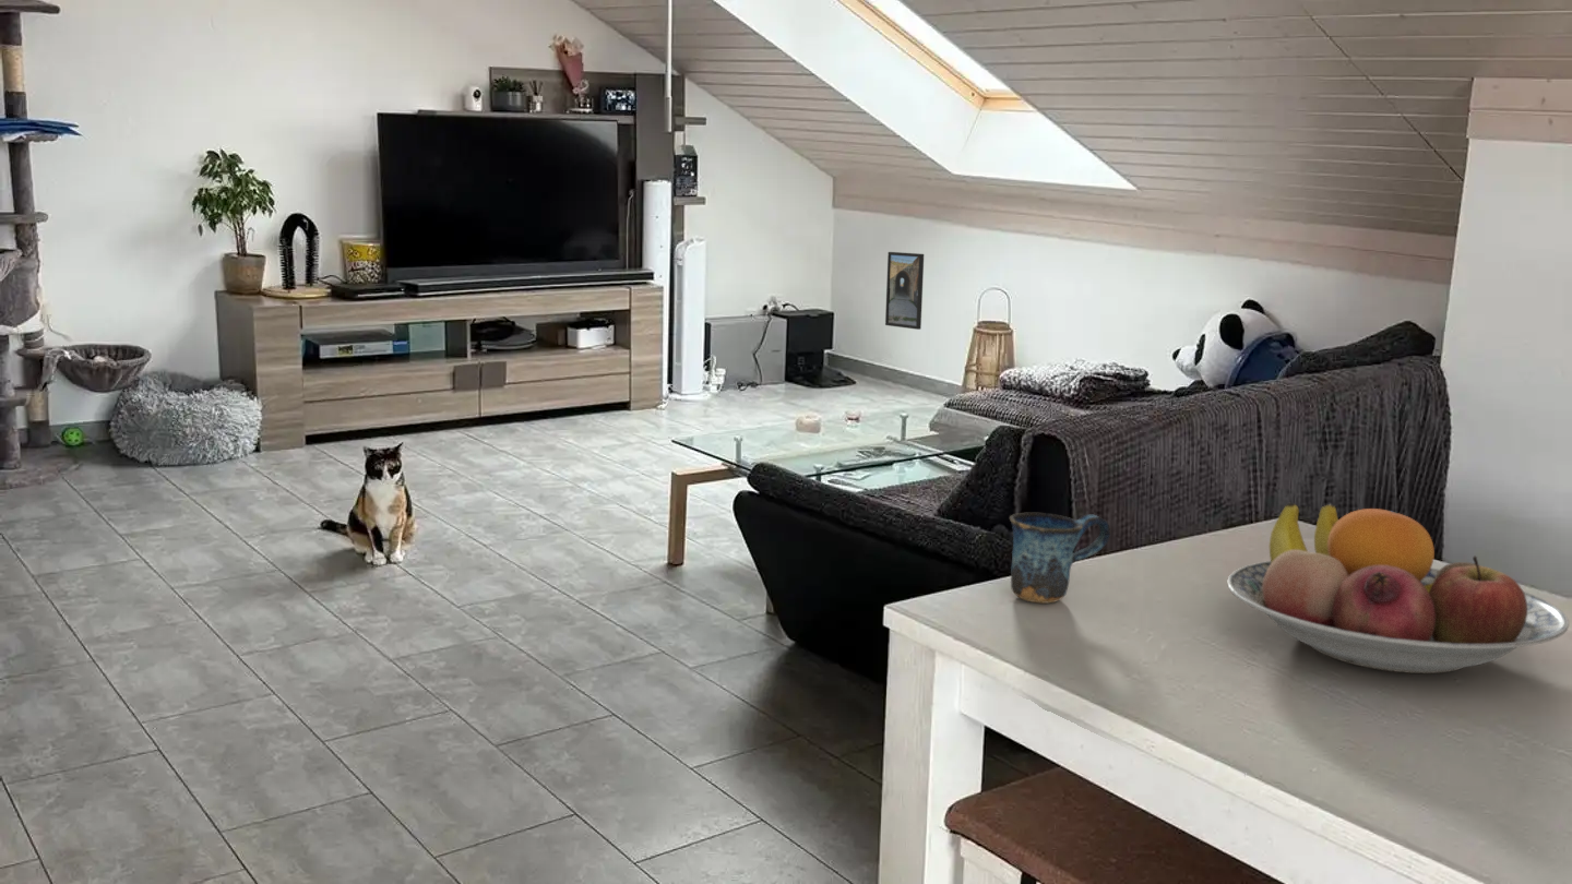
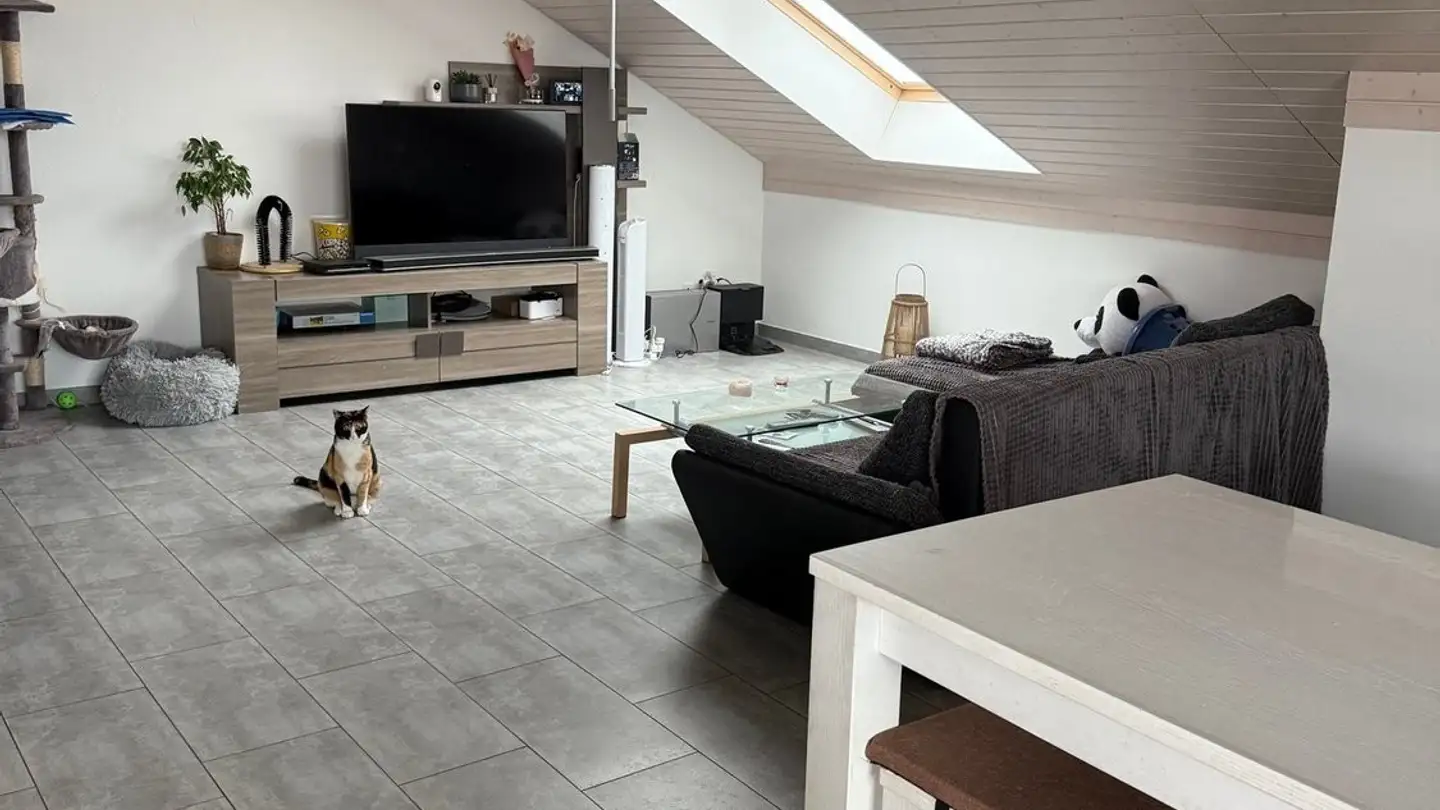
- mug (1057, 558)
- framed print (904, 289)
- fruit bowl (1392, 584)
